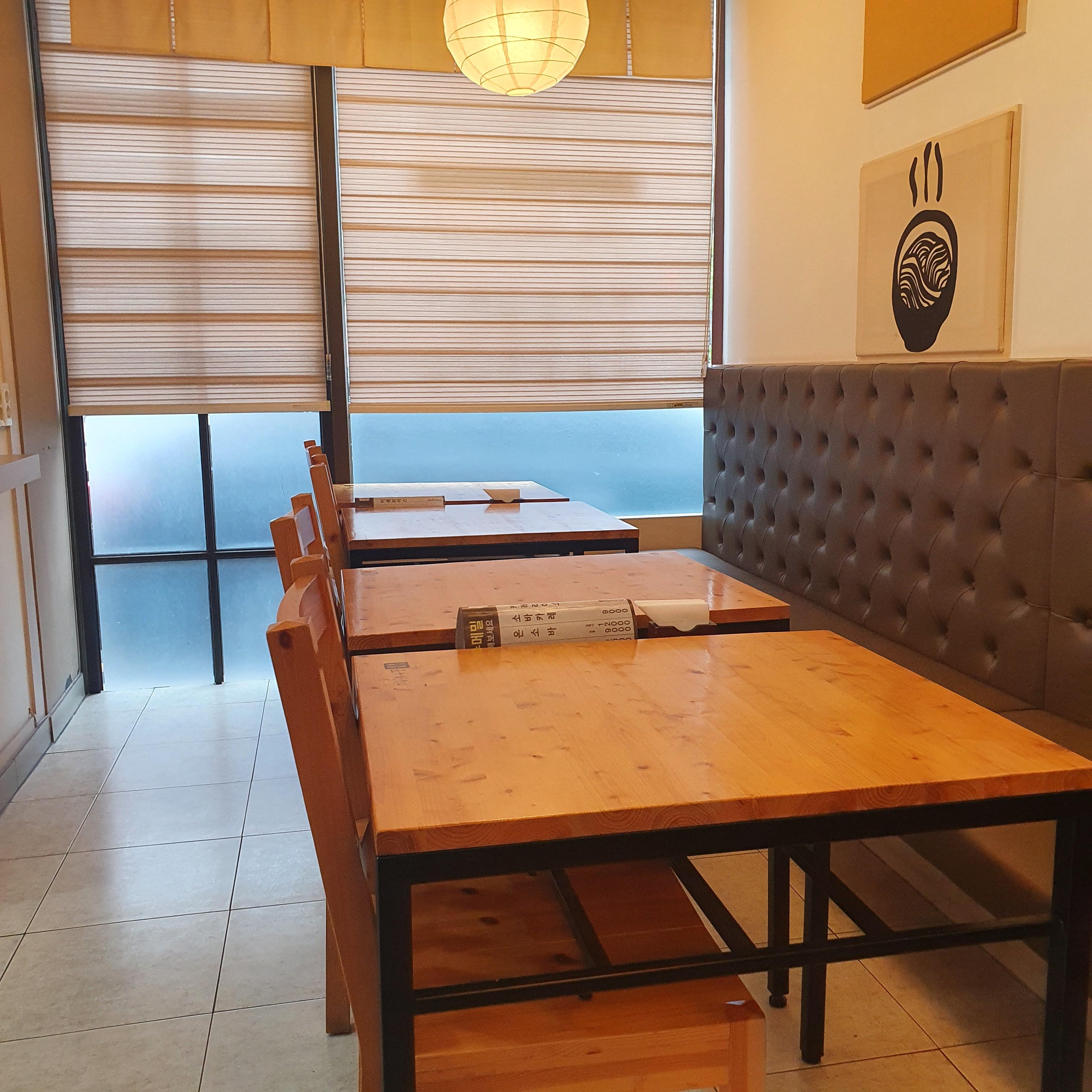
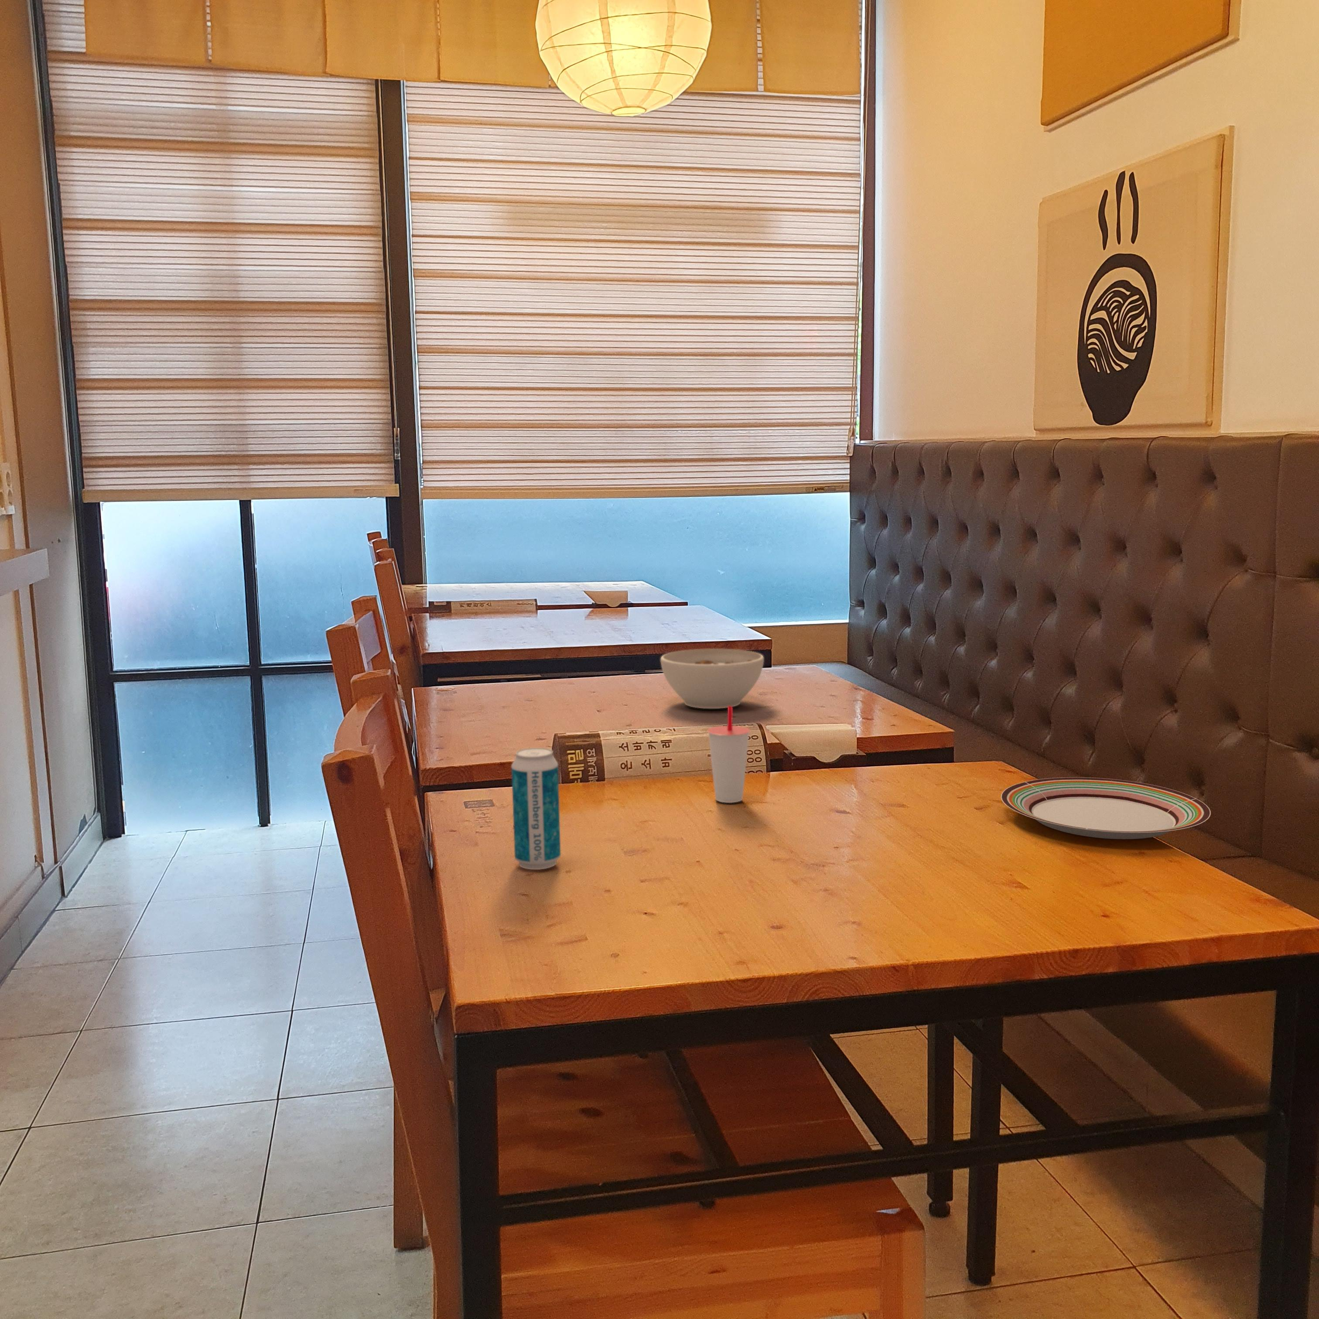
+ cup (728, 753)
+ soup bowl (713, 680)
+ beverage can (536, 808)
+ plate (1103, 810)
